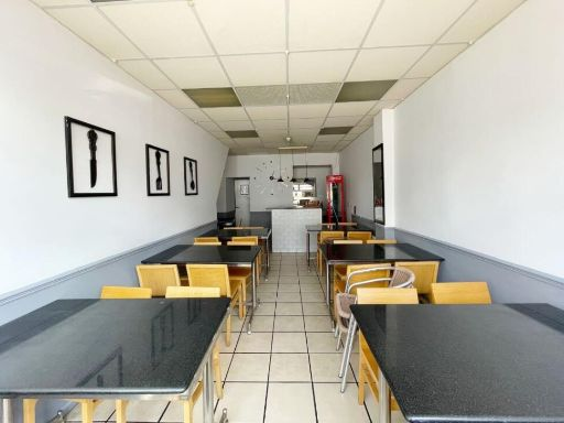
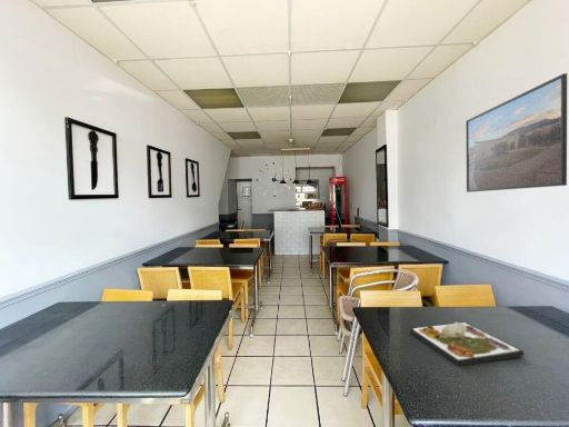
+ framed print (505, 146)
+ dinner plate (461, 337)
